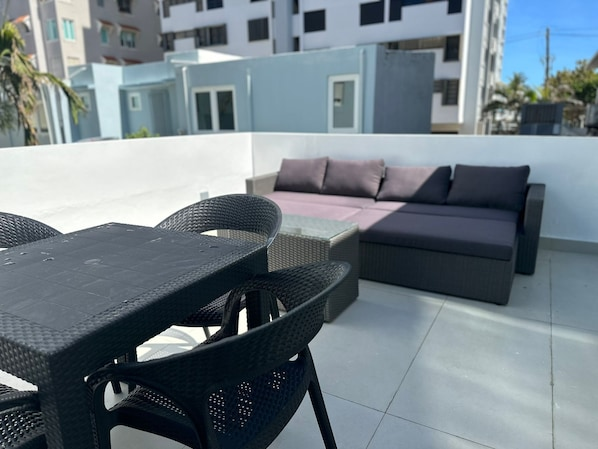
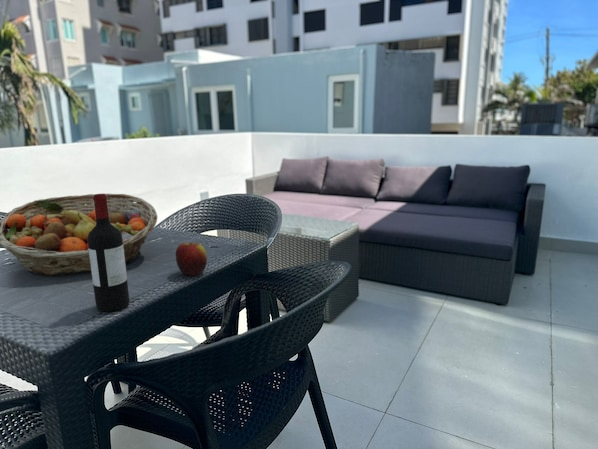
+ wine bottle (106, 251)
+ apple (191, 258)
+ fruit basket (82, 231)
